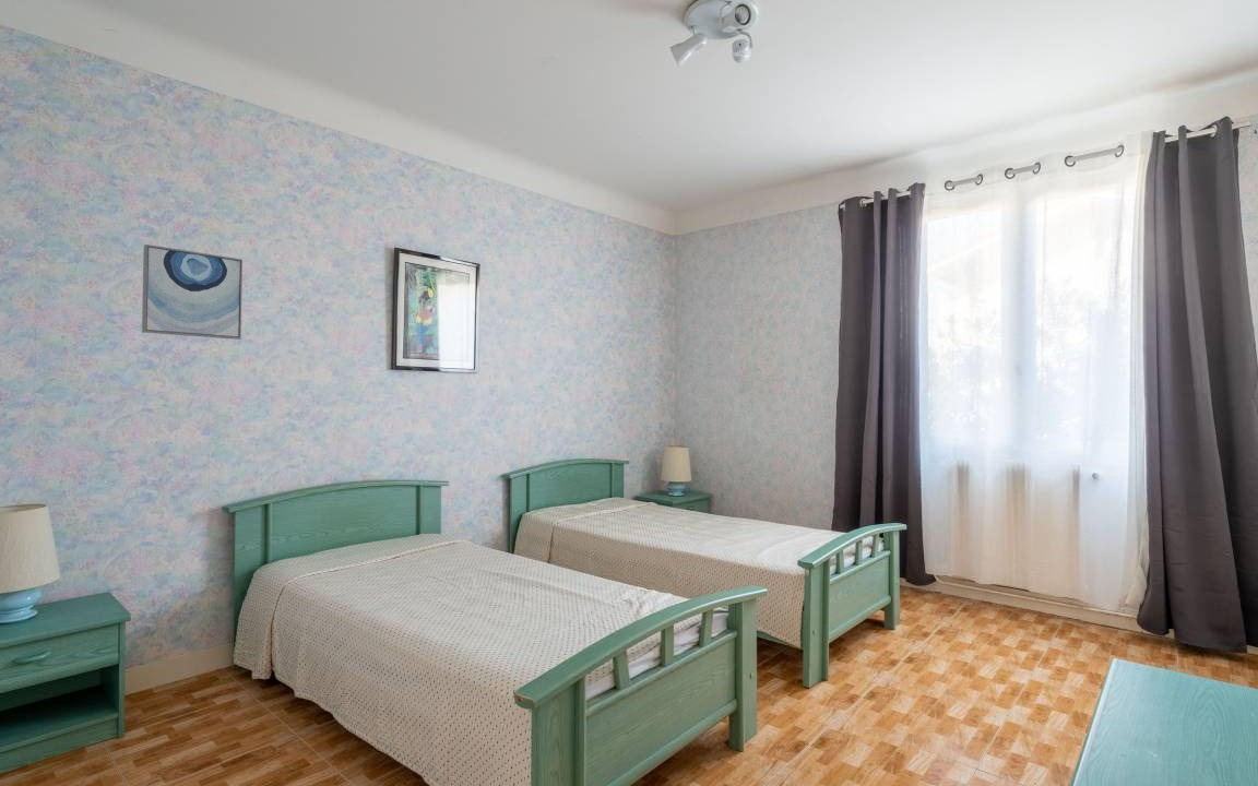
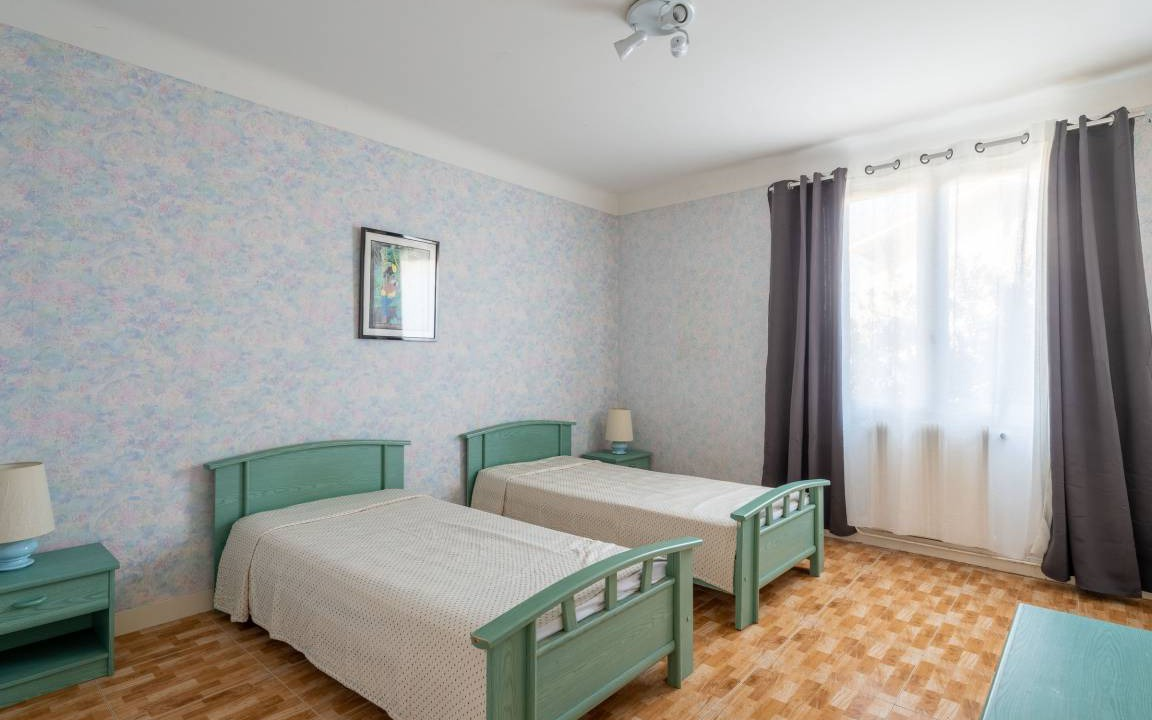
- wall art (194, 294)
